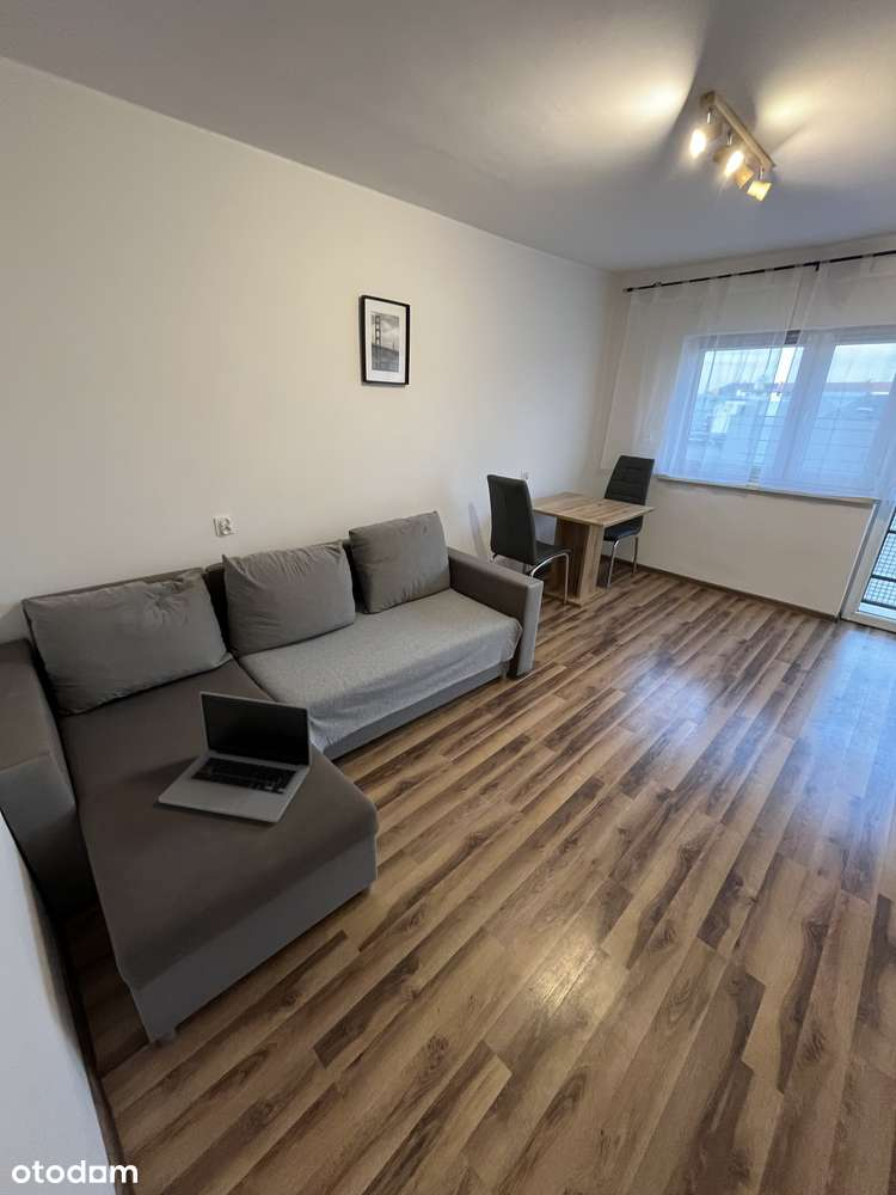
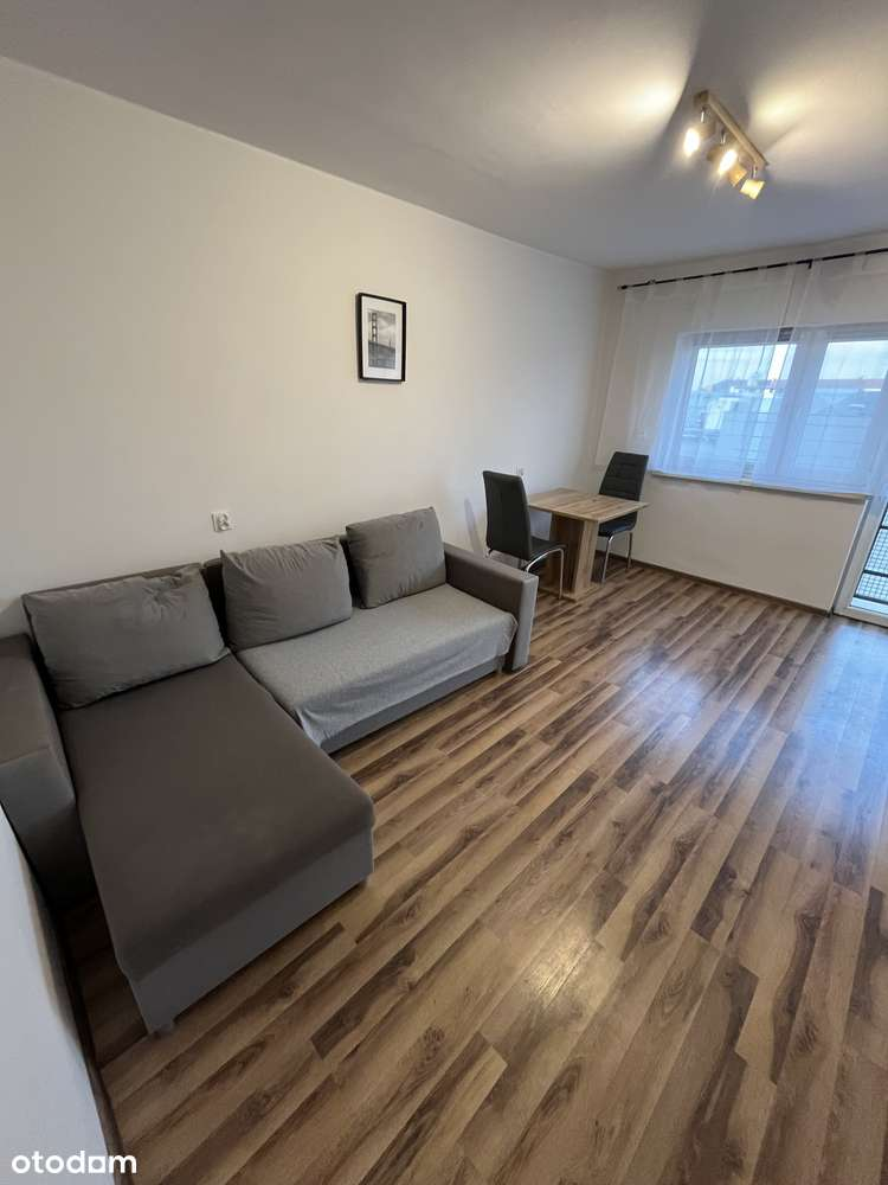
- laptop (235, 753)
